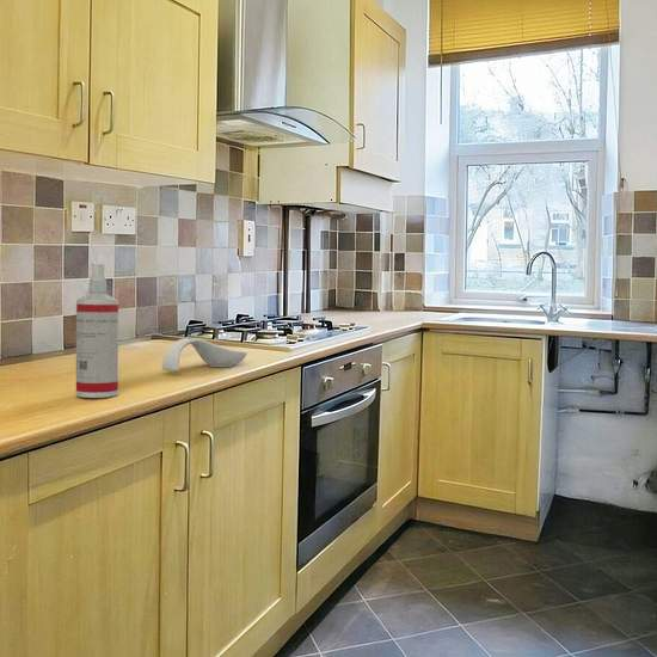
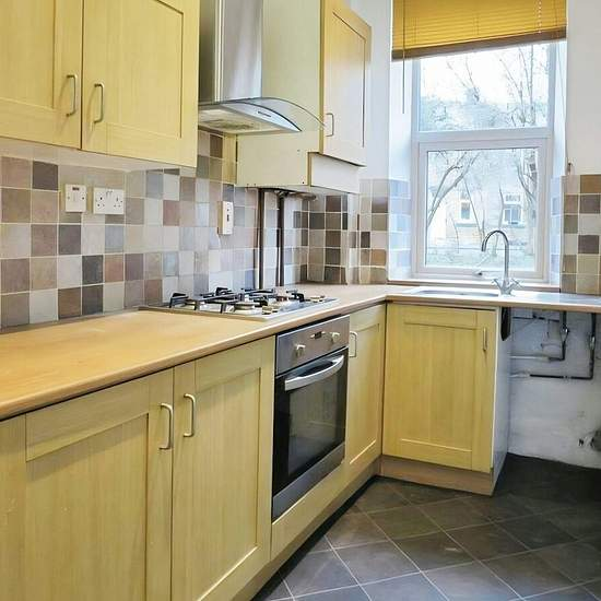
- spray bottle (97, 328)
- spoon rest (205, 352)
